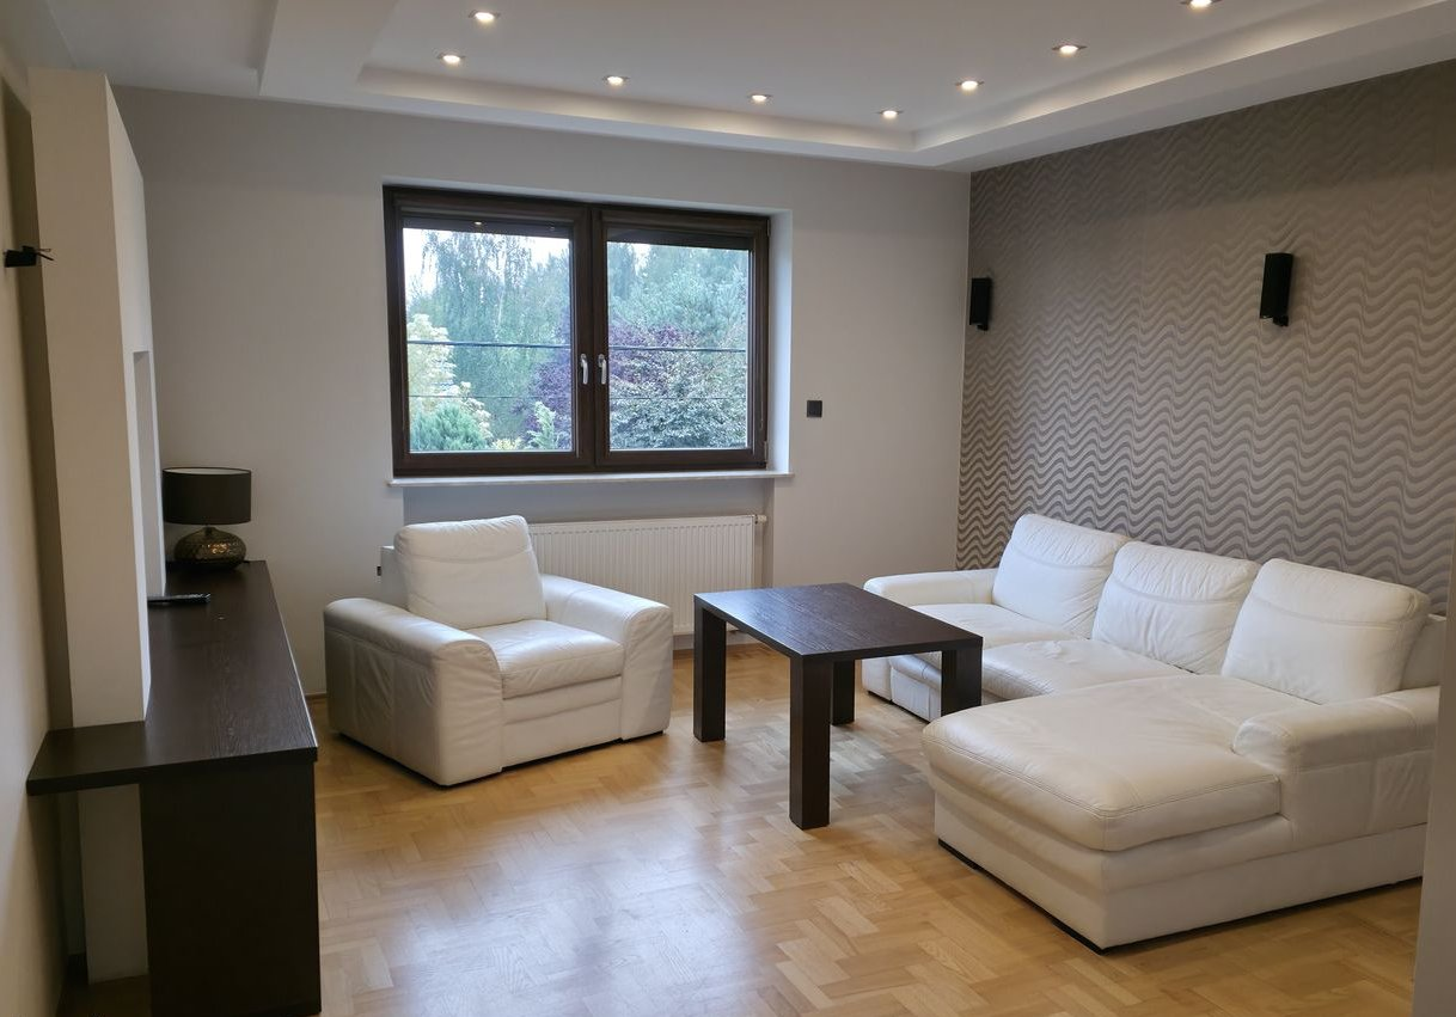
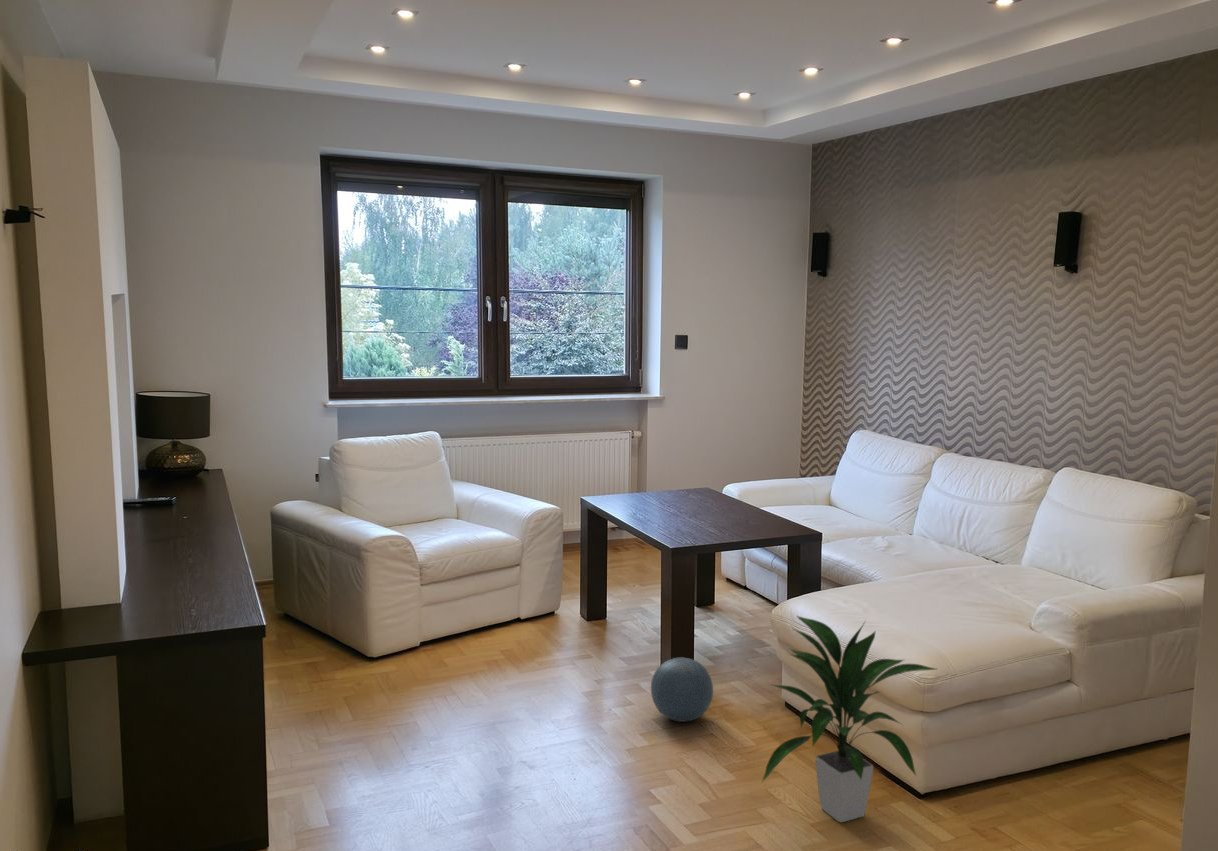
+ indoor plant (837, 714)
+ ball (681, 689)
